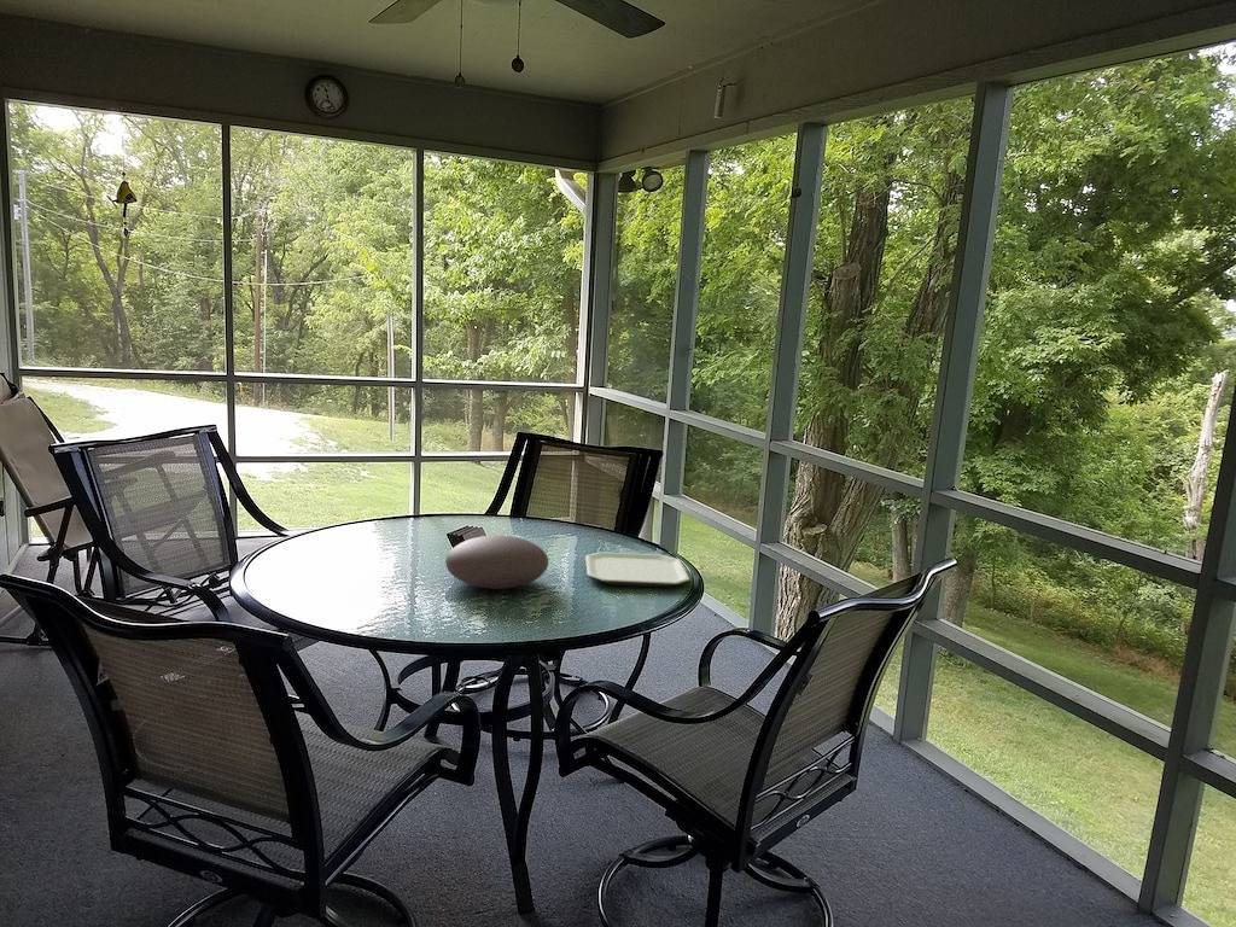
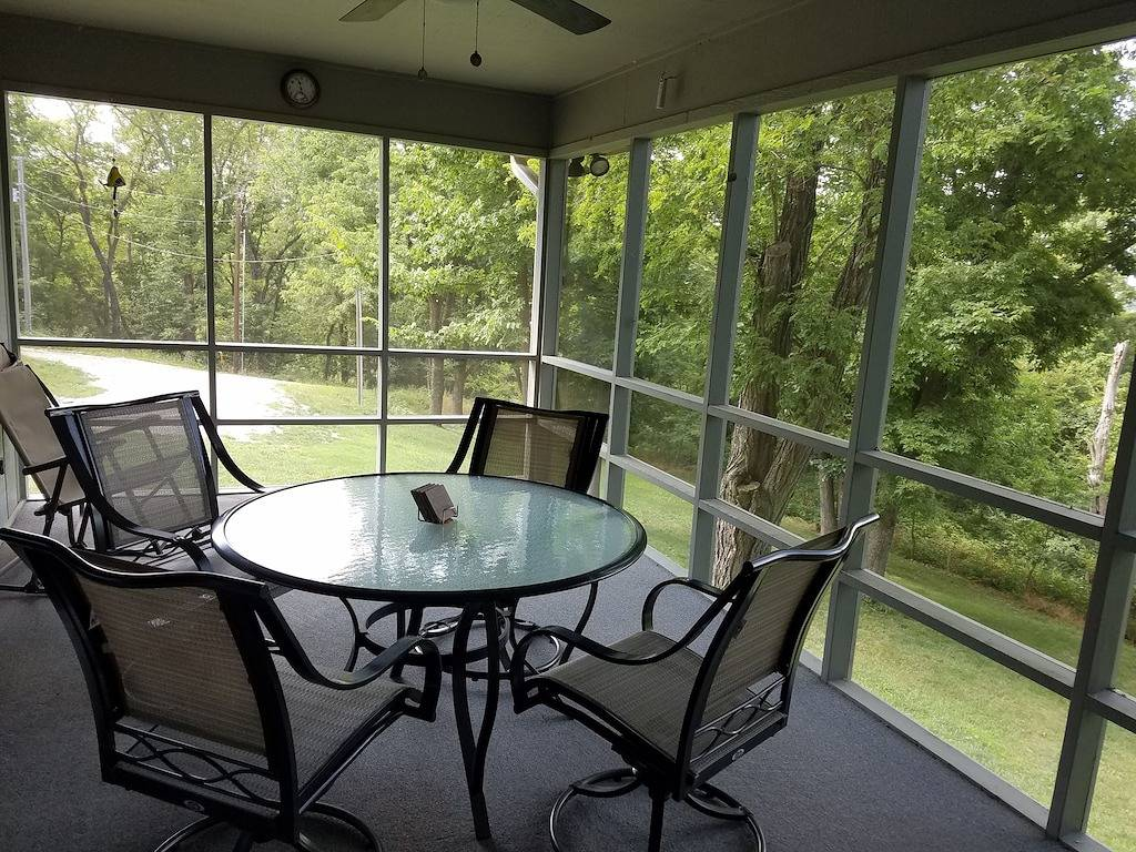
- plate (635, 570)
- decorative bowl (497, 561)
